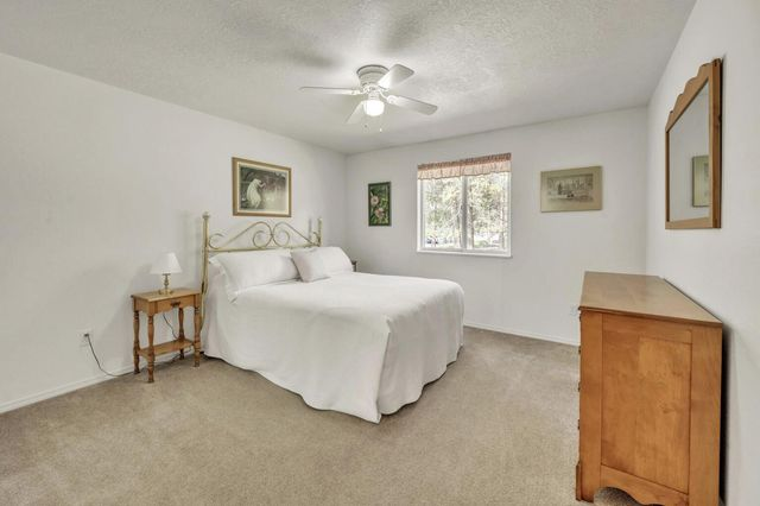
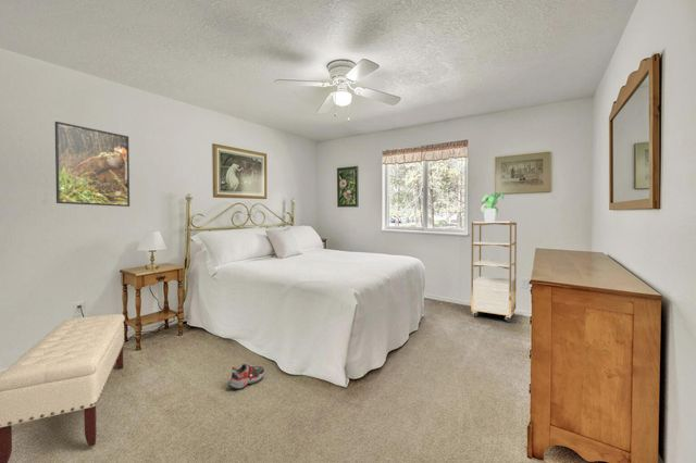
+ shelving unit (495, 265)
+ potted plant (490, 207)
+ bench (75, 372)
+ shoe (247, 372)
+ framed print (95, 166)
